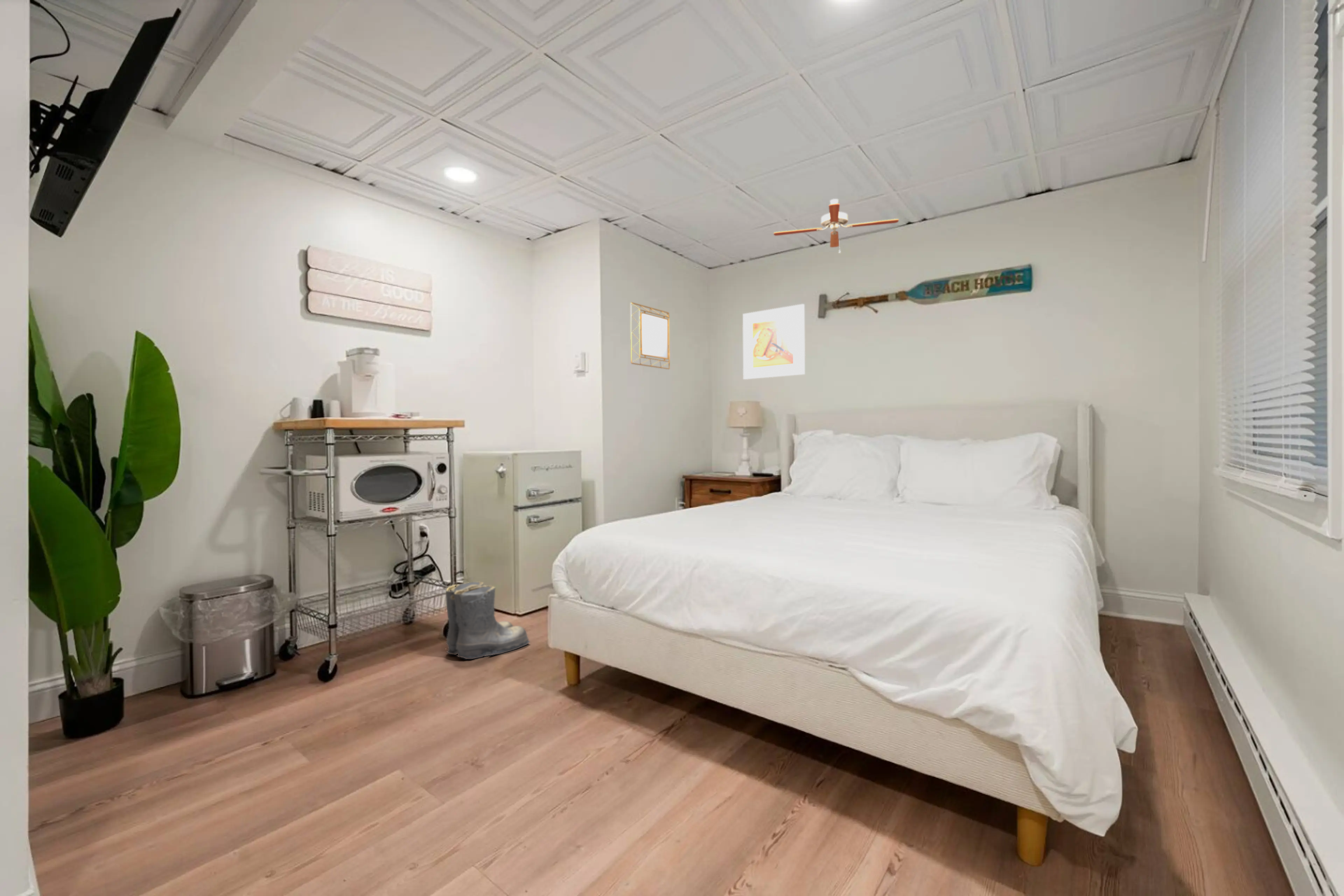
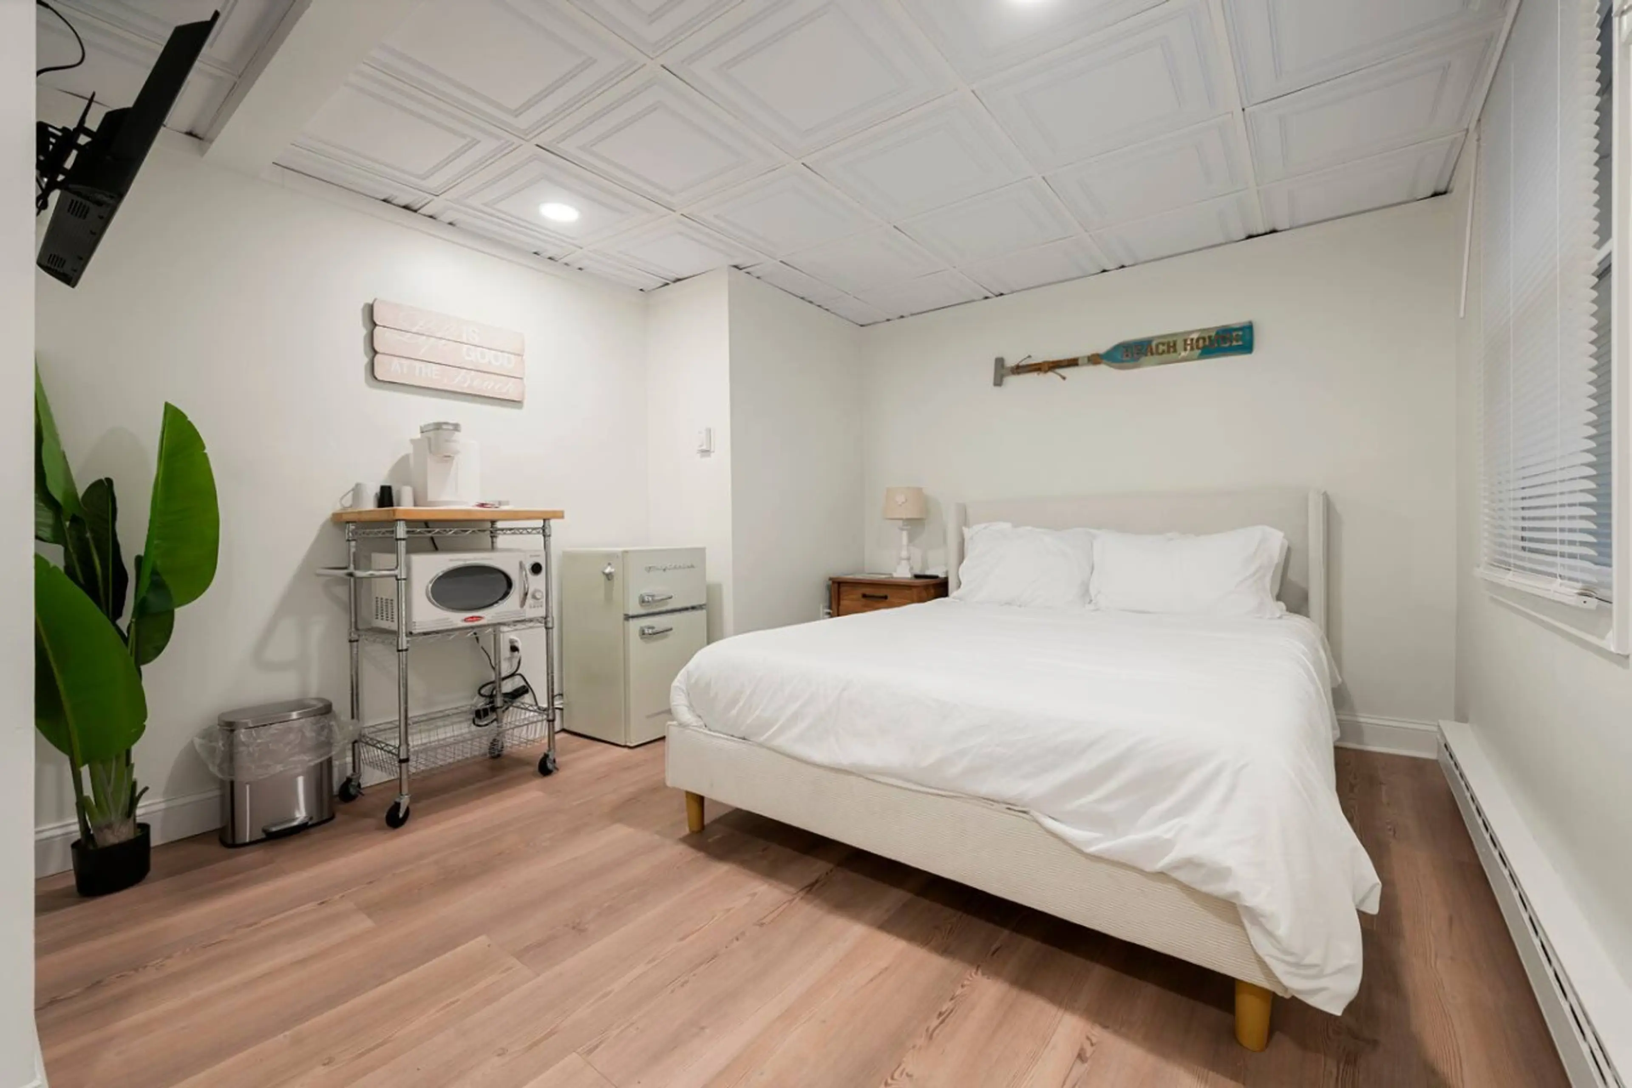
- ceiling fan (834, 227)
- boots (488, 615)
- home mirror (653, 337)
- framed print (773, 343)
